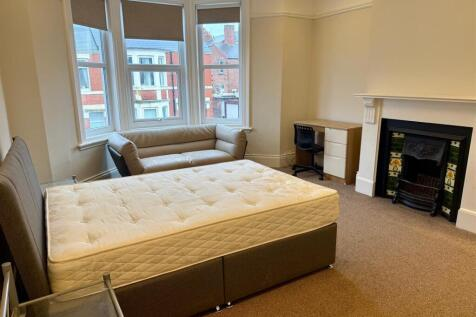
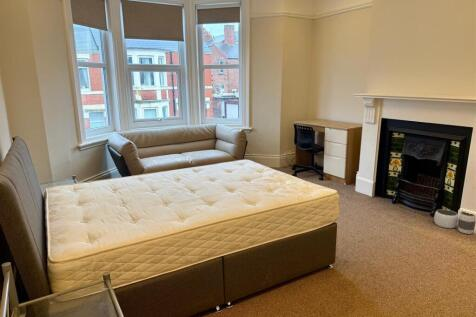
+ waste basket (454, 218)
